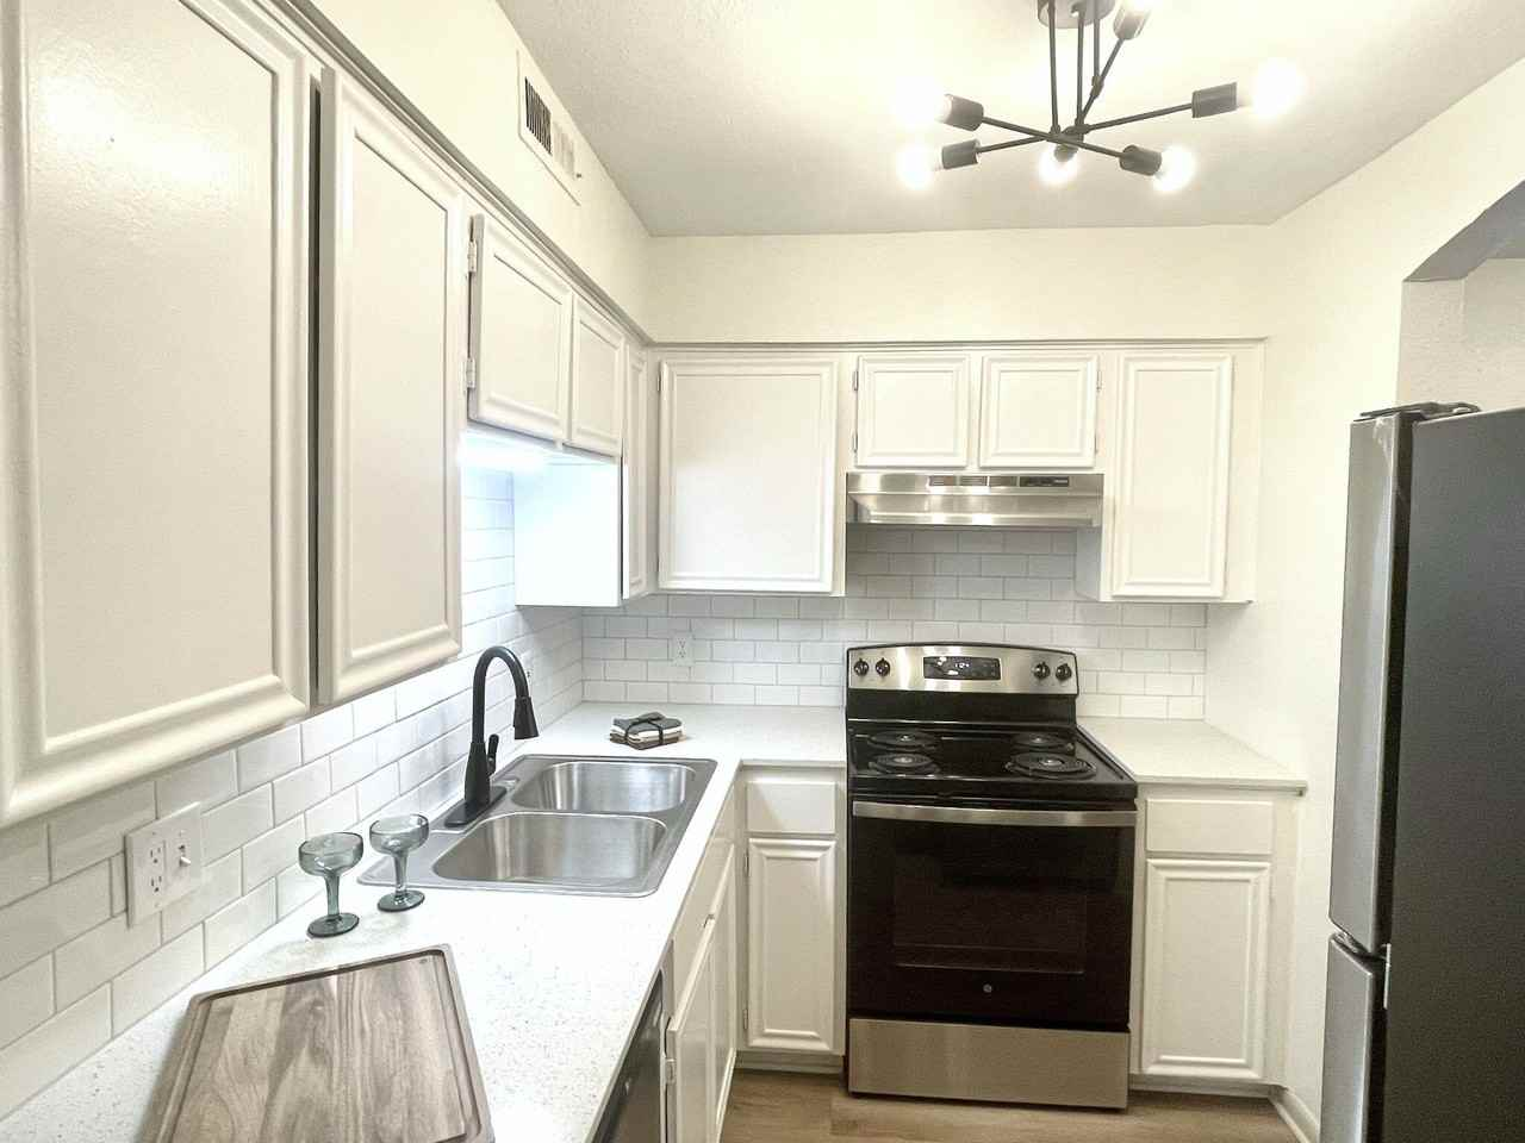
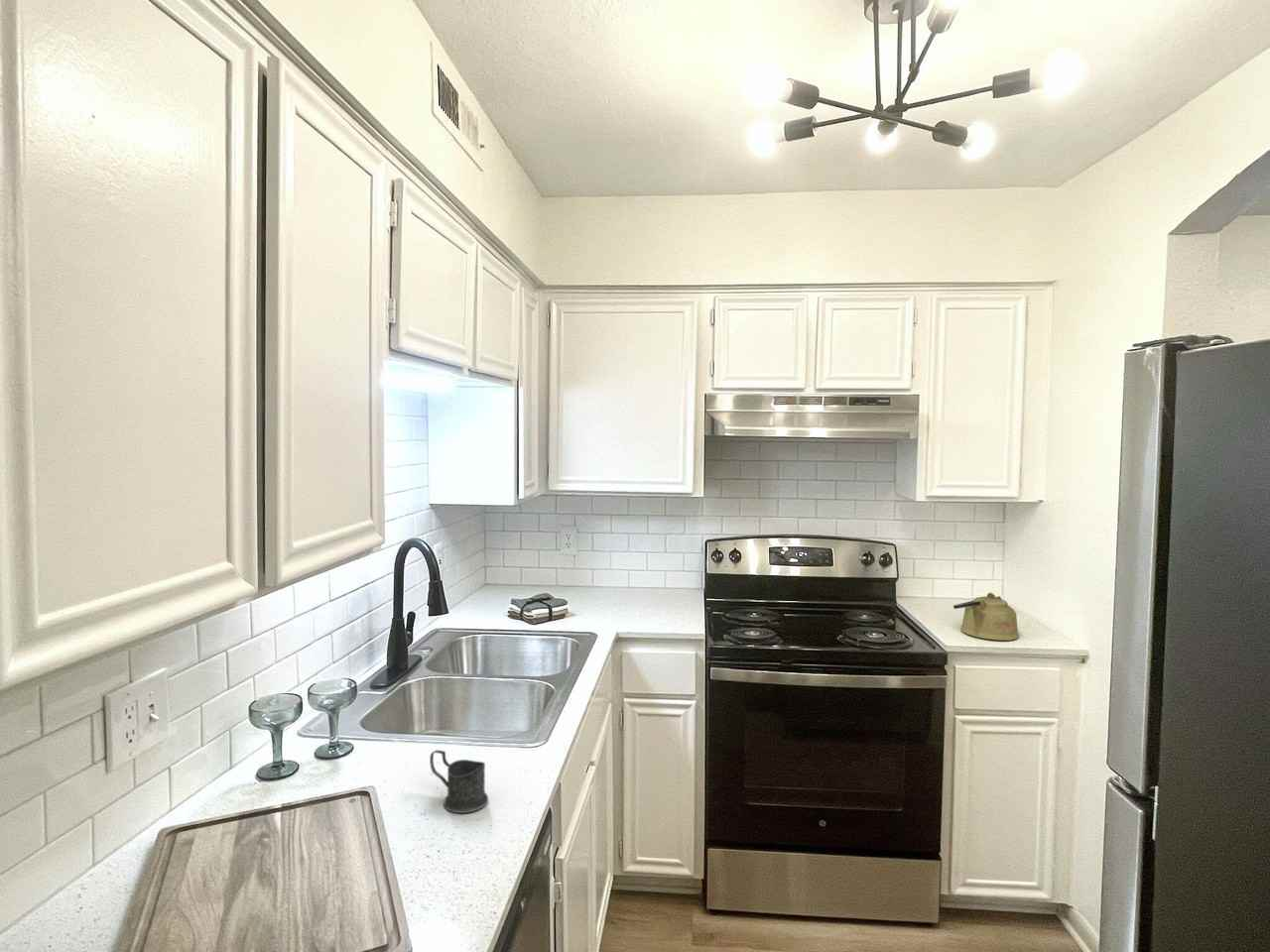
+ kettle (986, 613)
+ mug (456, 776)
